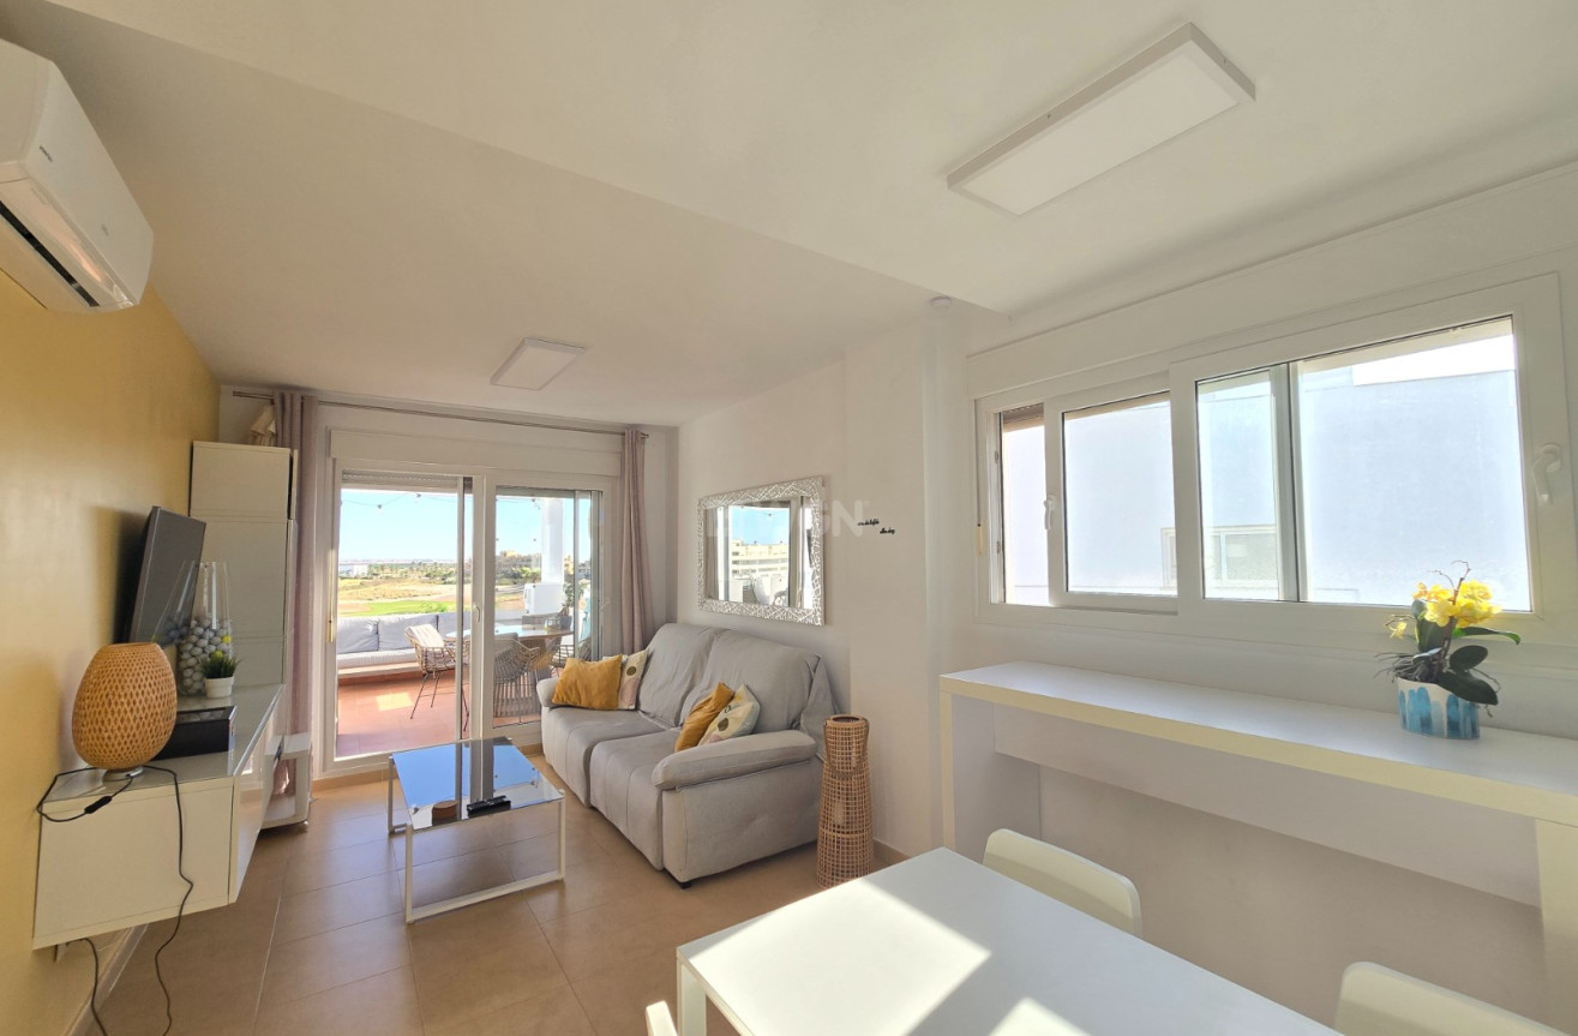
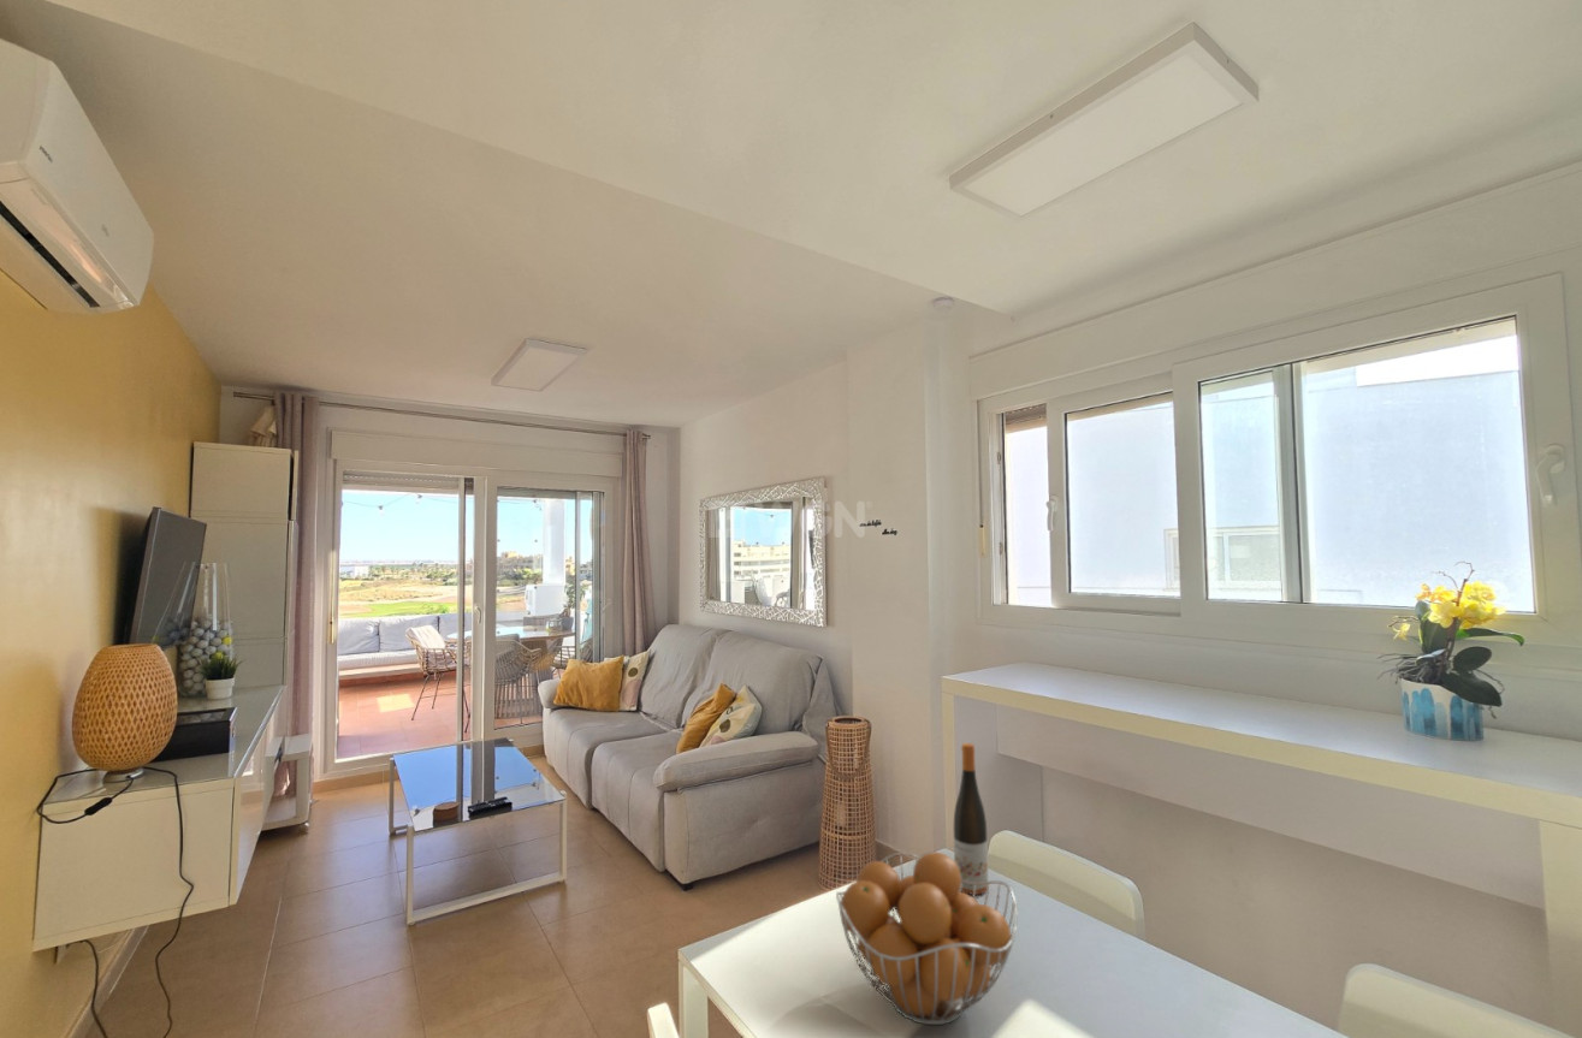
+ fruit basket (925, 932)
+ wine bottle (970, 814)
